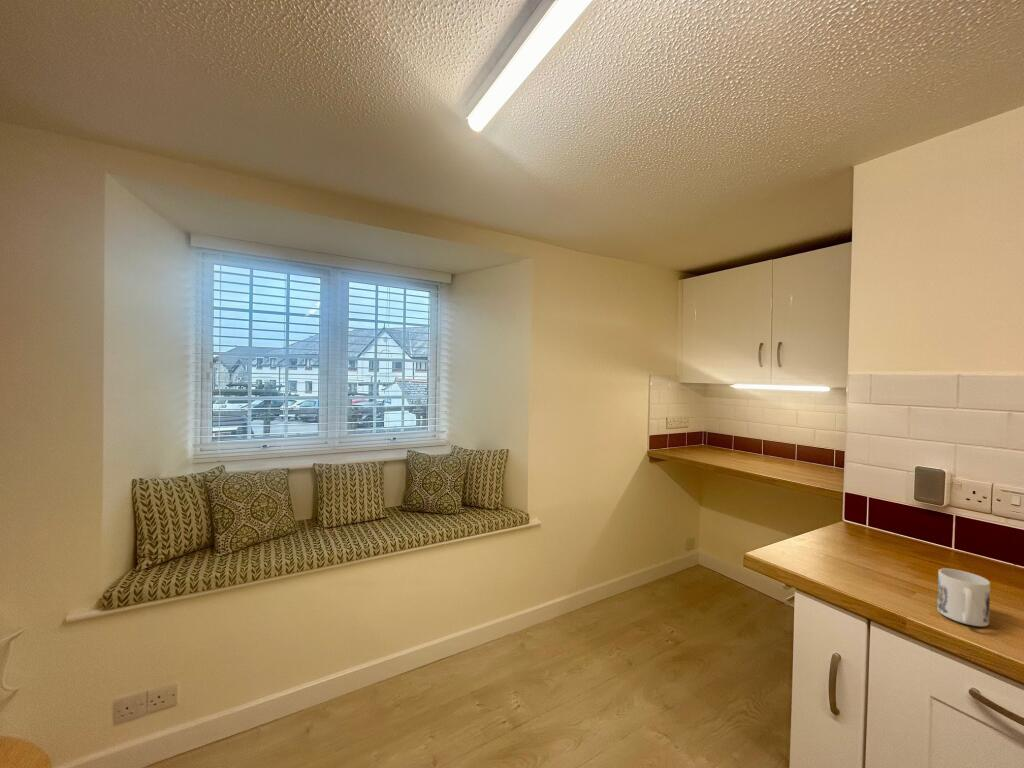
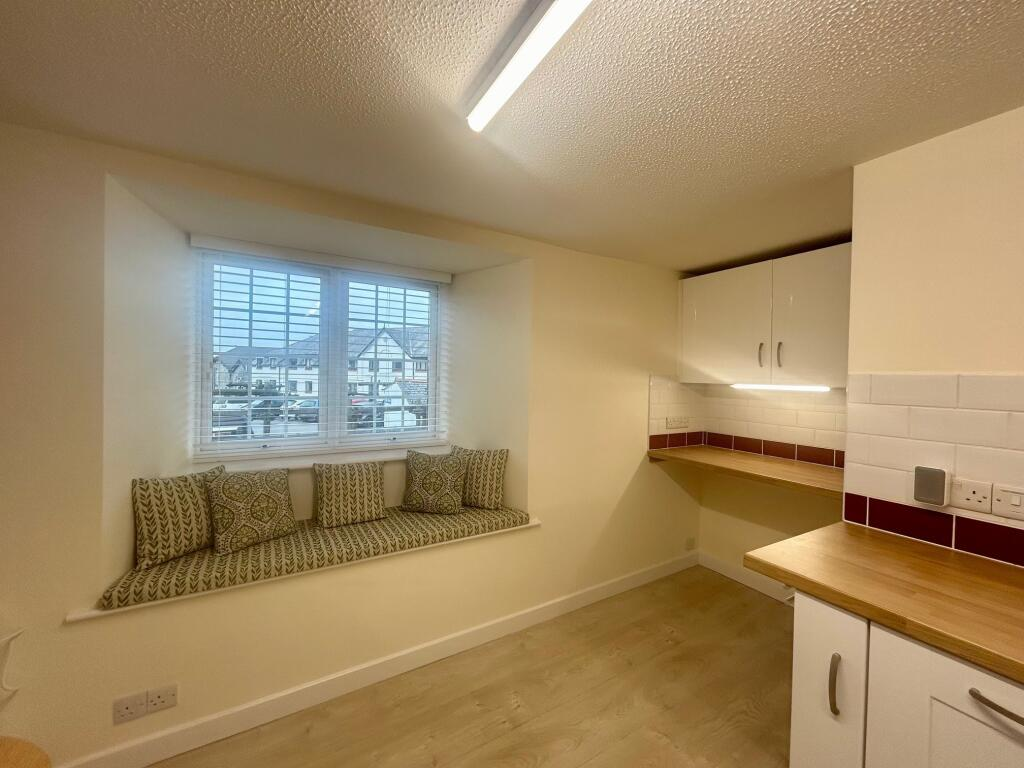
- mug (964, 599)
